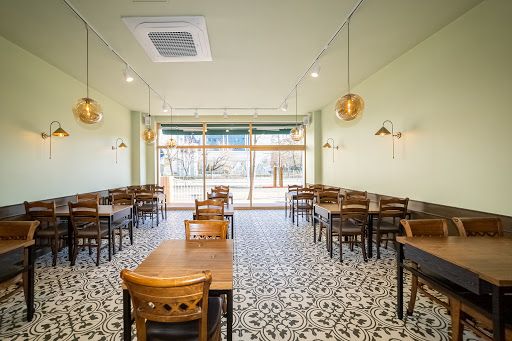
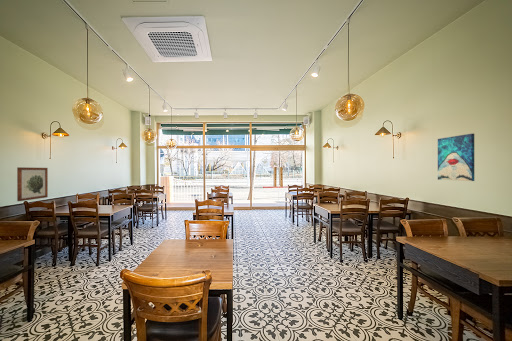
+ wall art (454, 158)
+ wall art (33, 183)
